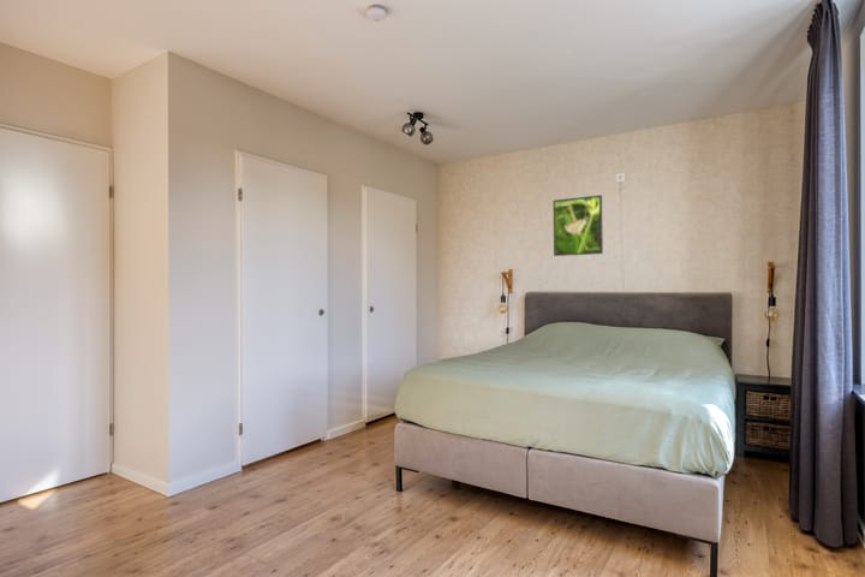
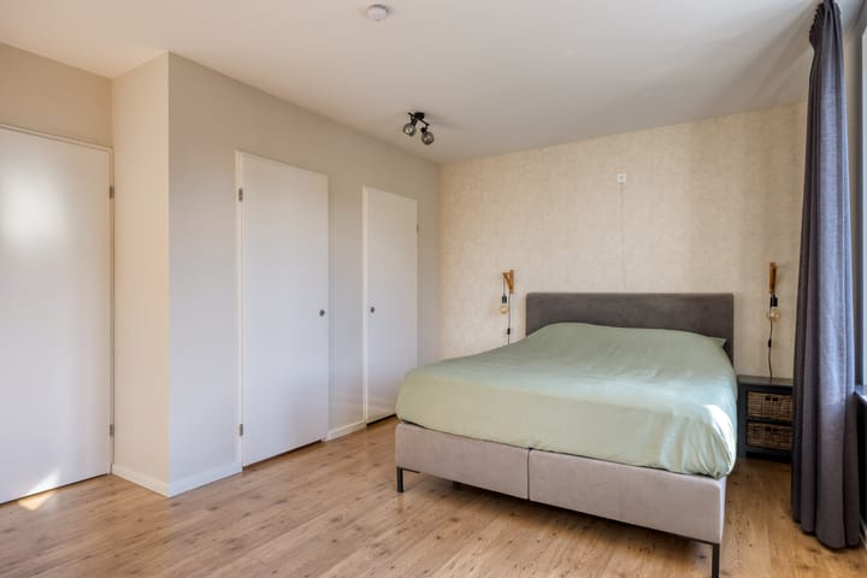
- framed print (577, 226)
